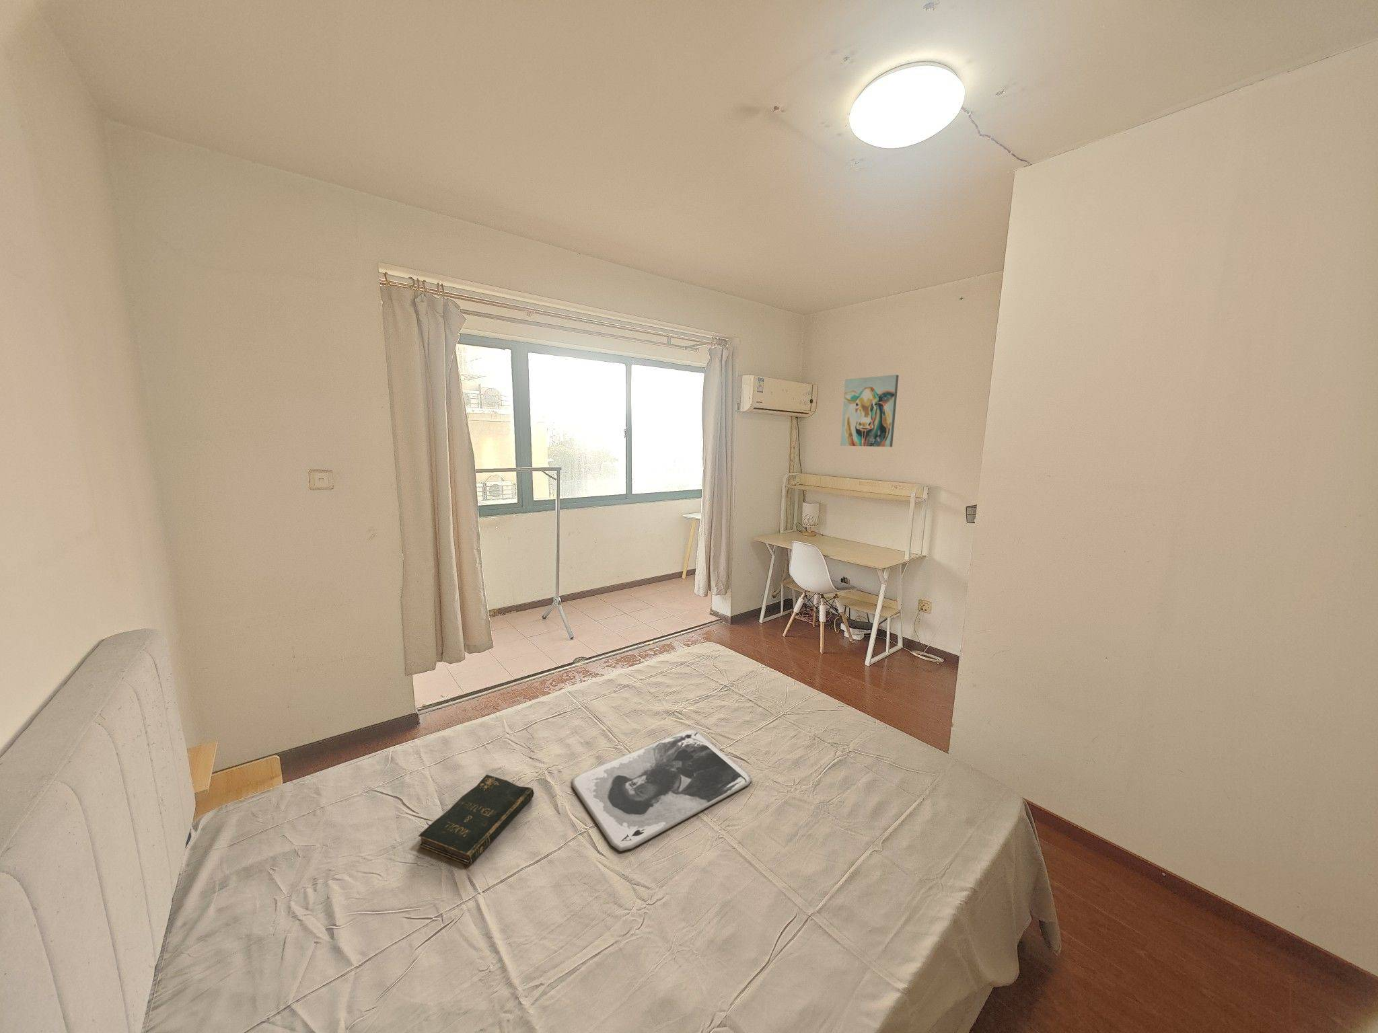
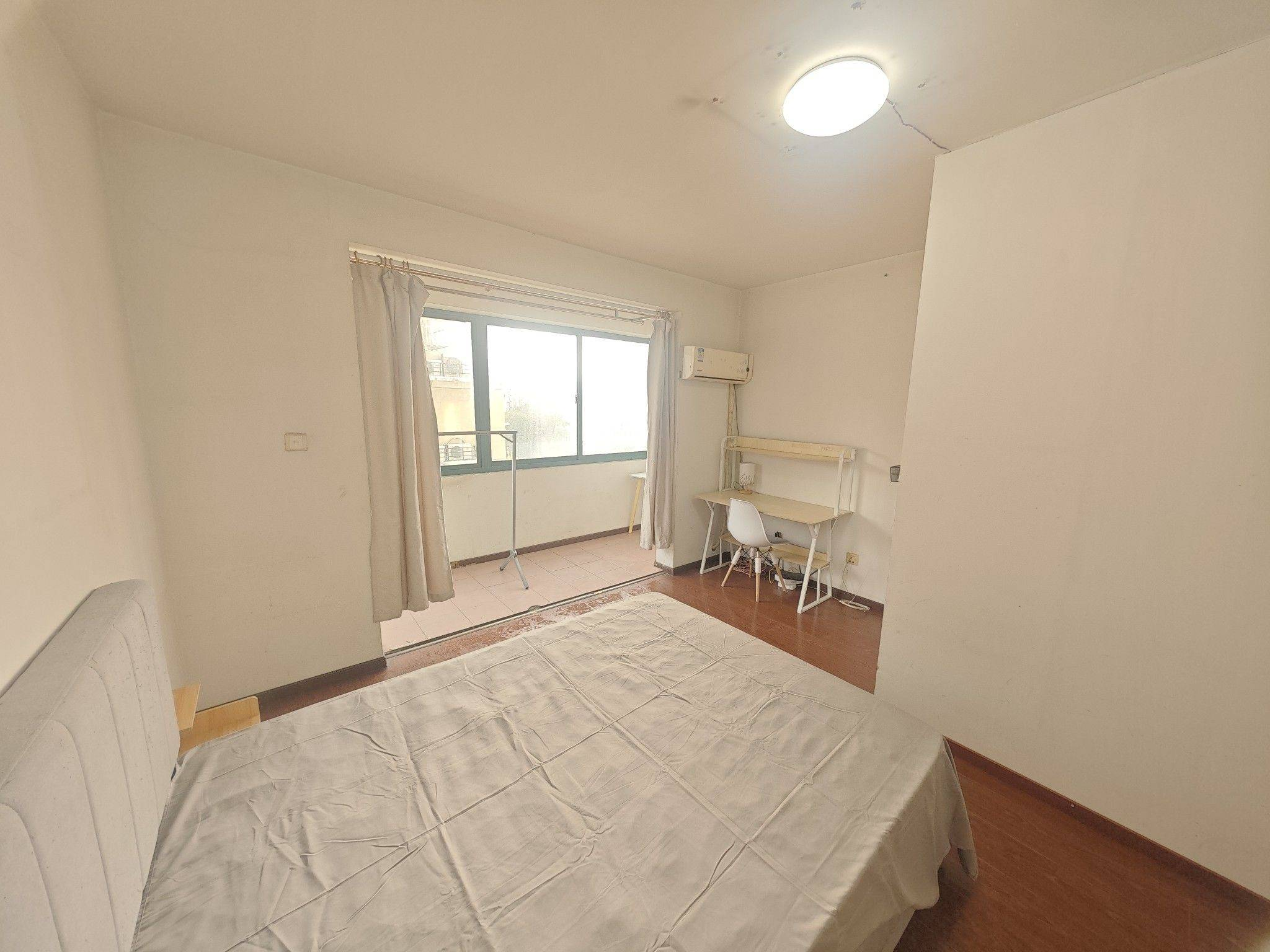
- tray (662, 779)
- wall art (868, 411)
- bible (480, 815)
